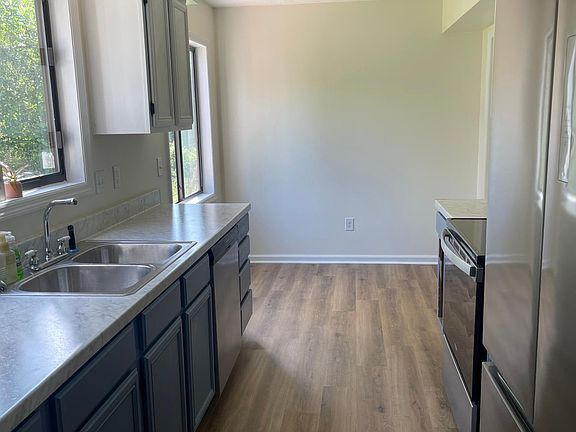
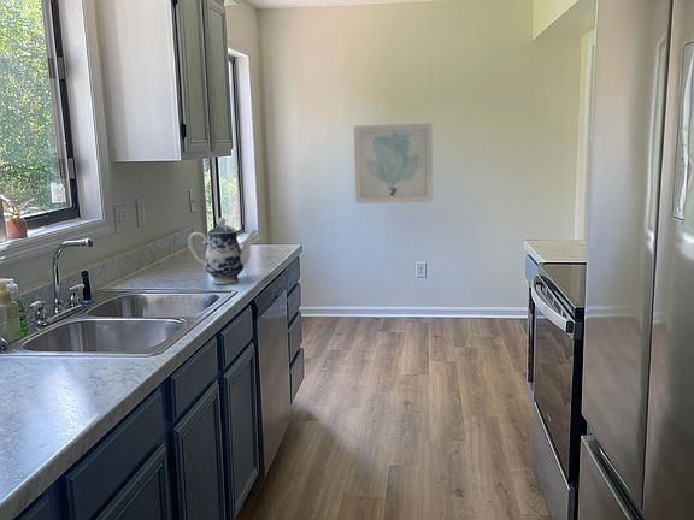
+ wall art (393, 164)
+ teapot (223, 249)
